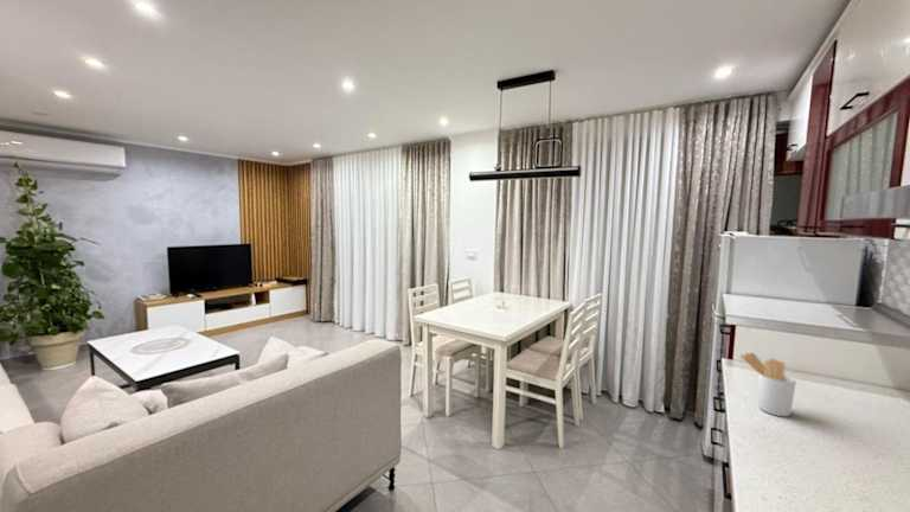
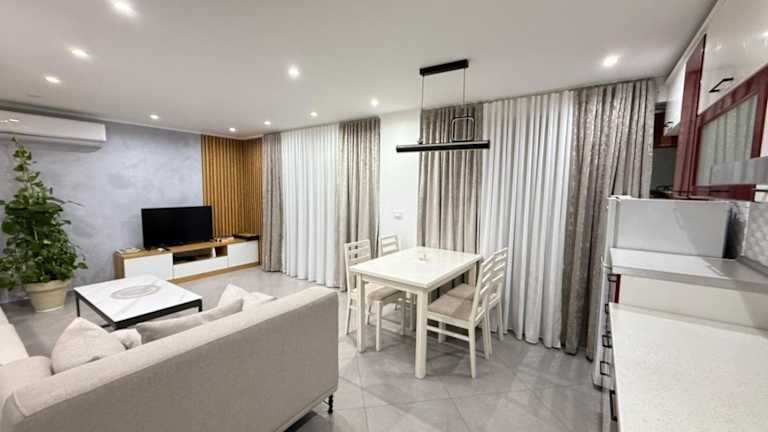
- utensil holder (767, 382)
